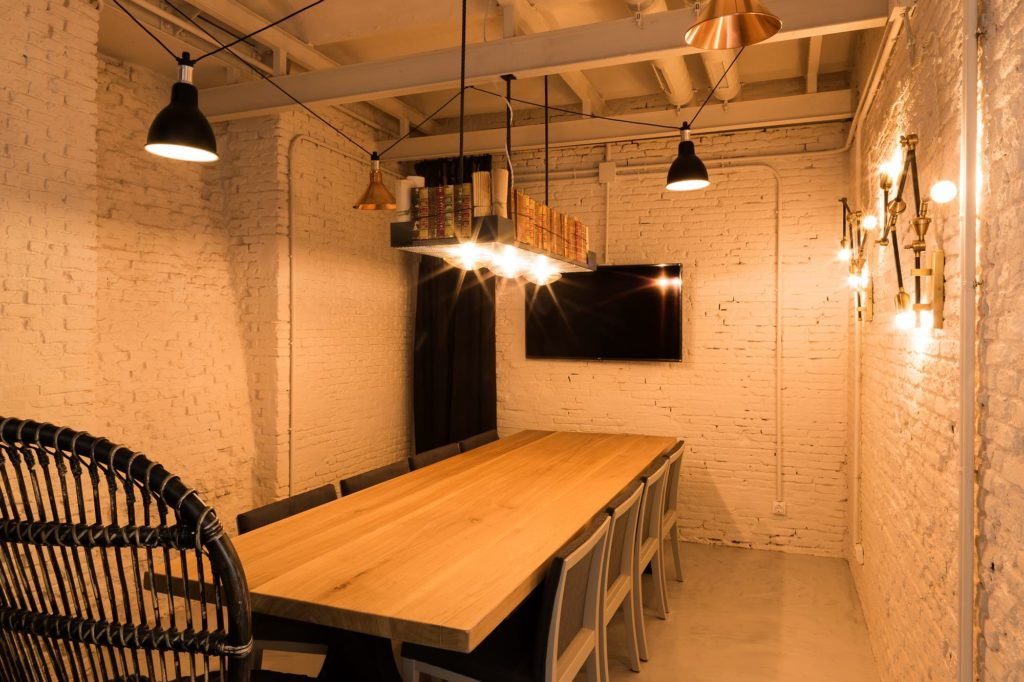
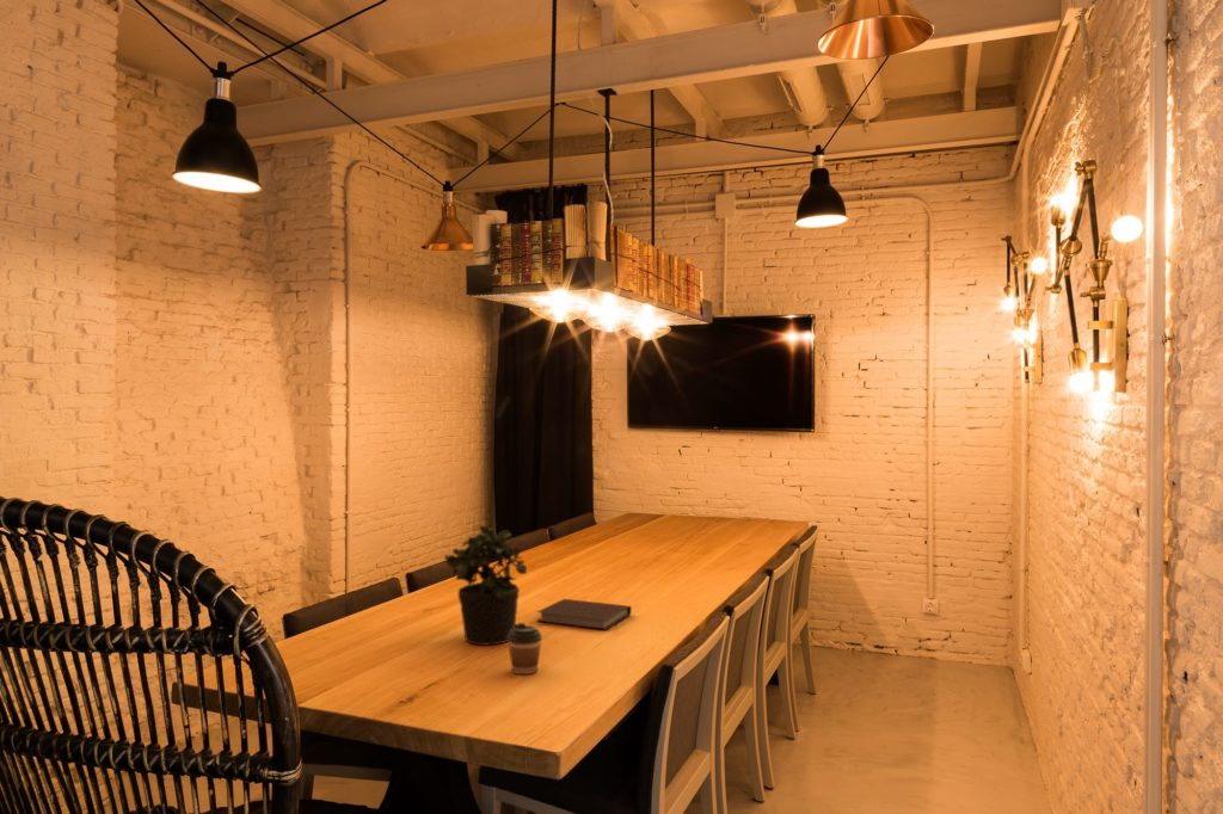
+ potted plant (485, 581)
+ notebook (584, 612)
+ coffee cup (524, 647)
